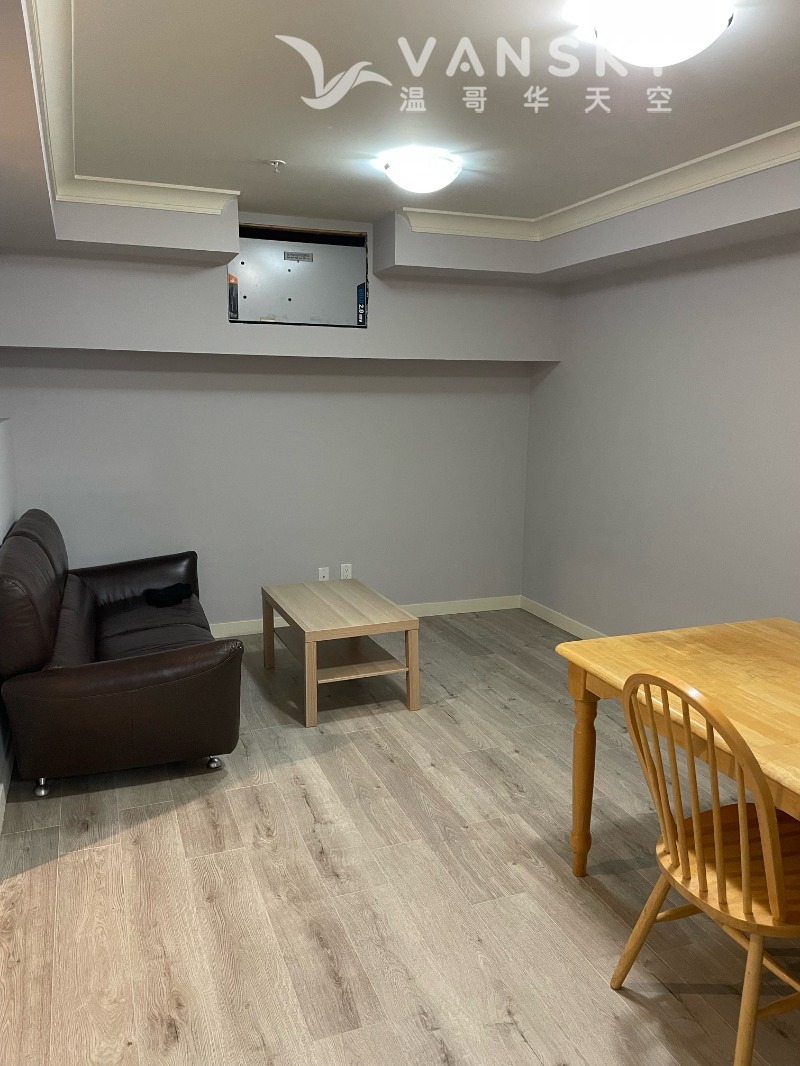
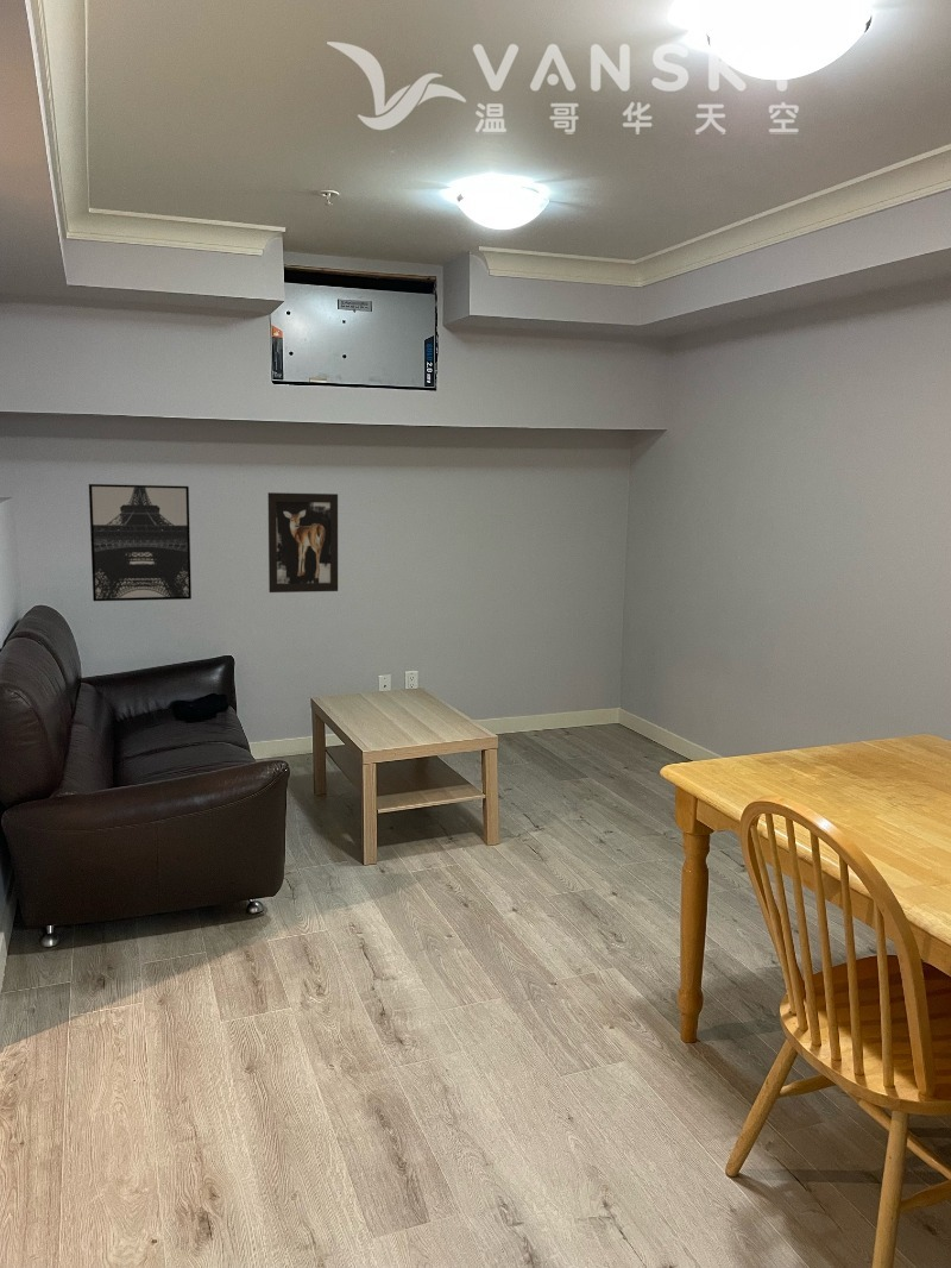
+ wall art (303, 542)
+ wall art (140, 542)
